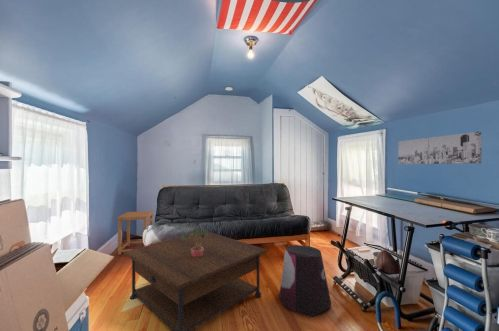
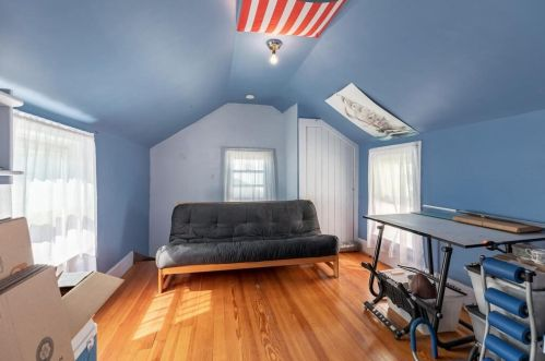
- side table (129, 231)
- coffee table (196, 273)
- potted plant (196, 241)
- stool (304, 274)
- wall art (433, 150)
